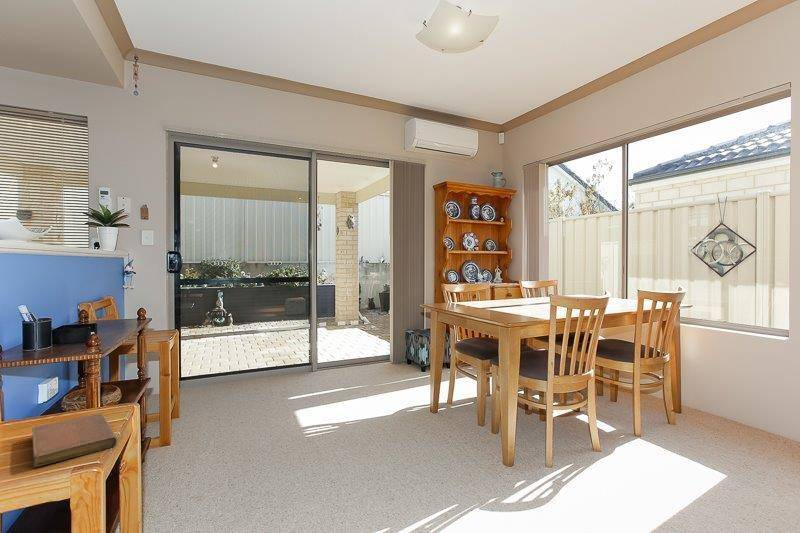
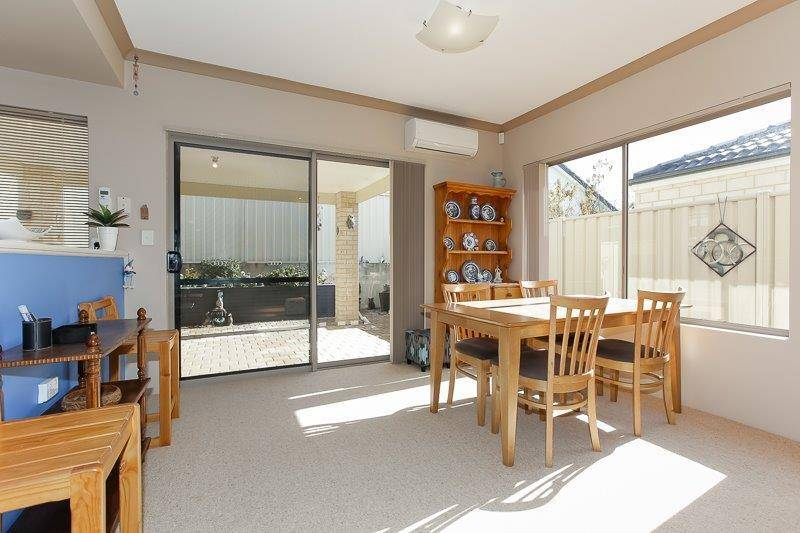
- notebook (73, 436)
